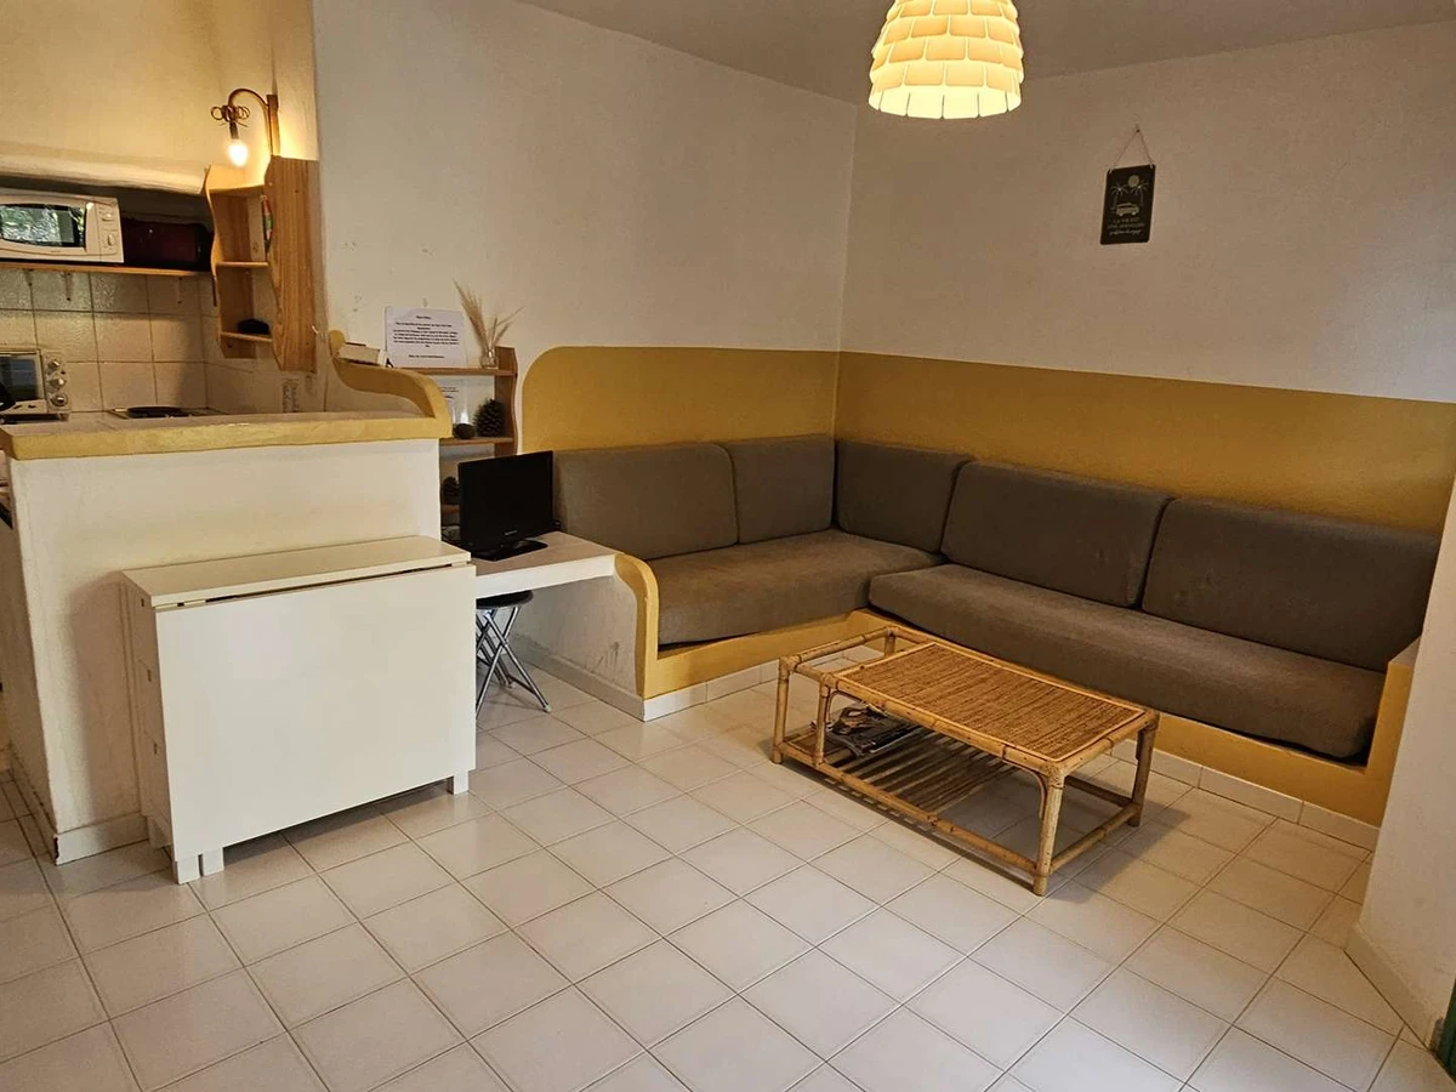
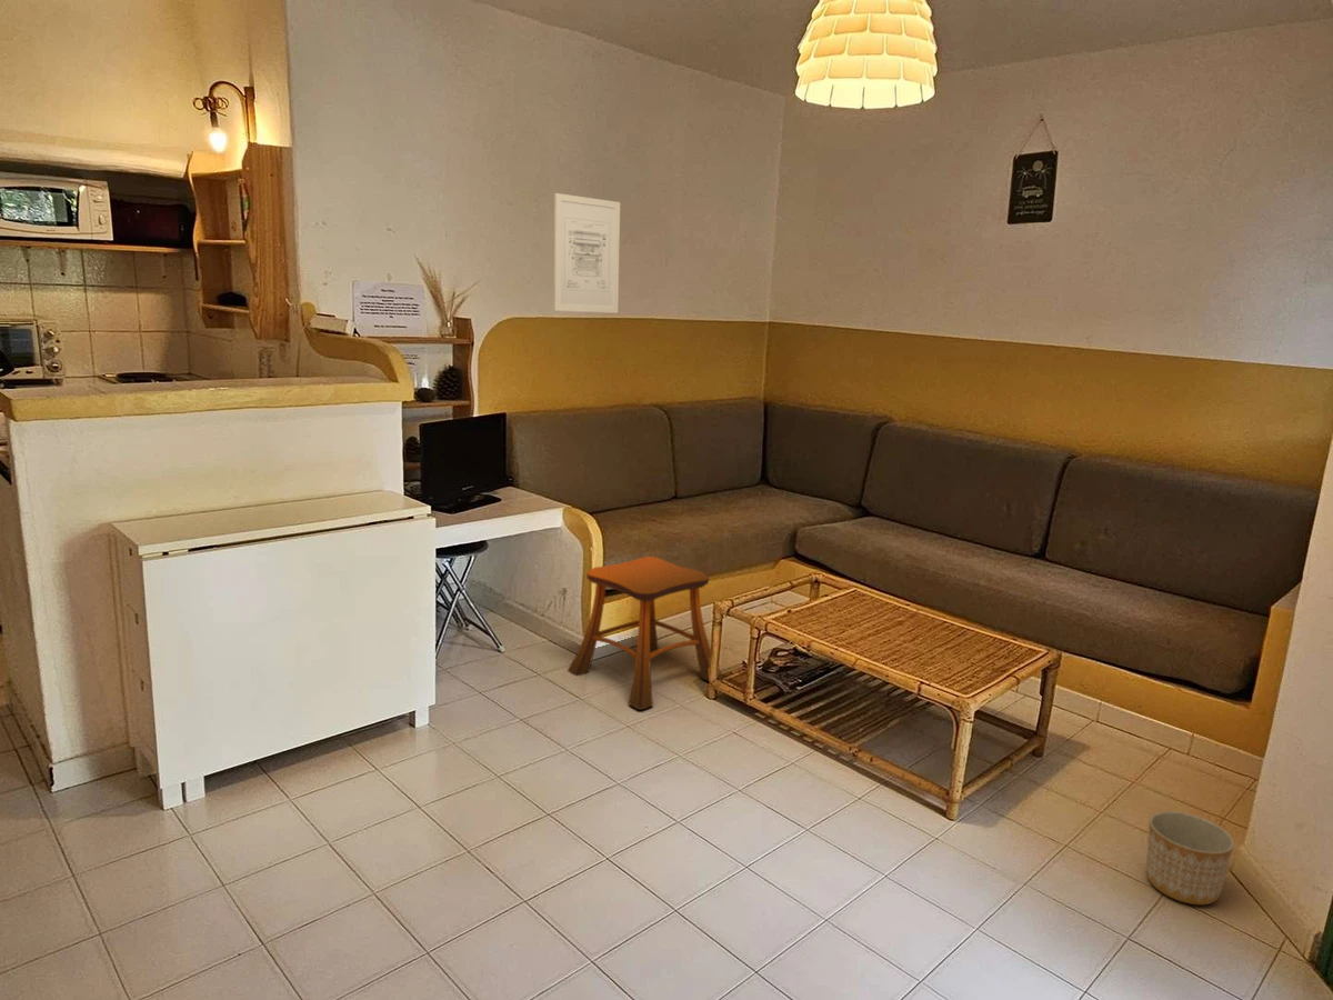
+ wall art (587, 256)
+ planter (1185, 859)
+ stool (647, 623)
